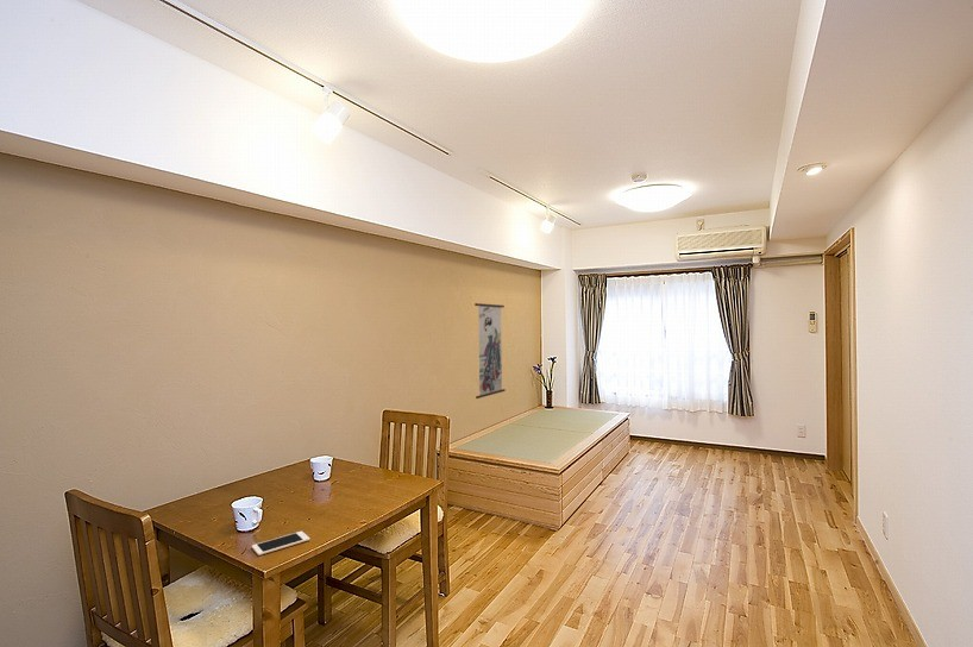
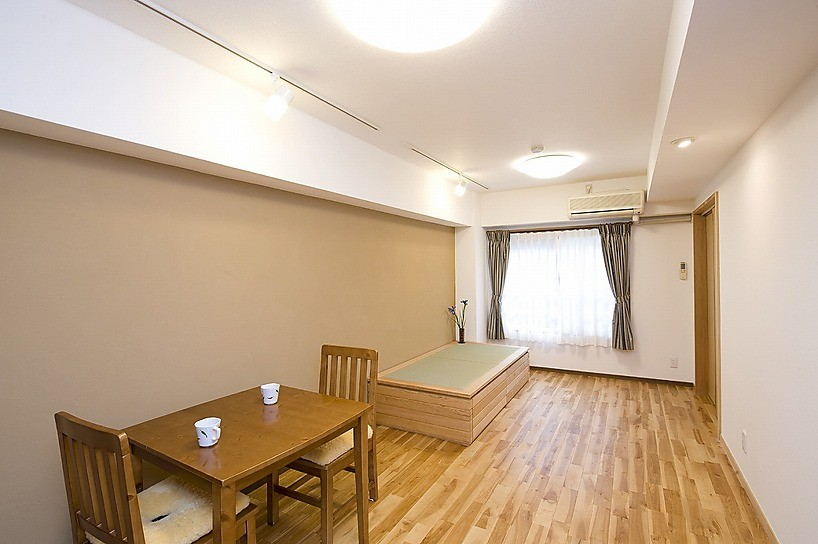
- cell phone (281, 542)
- wall scroll (490, 343)
